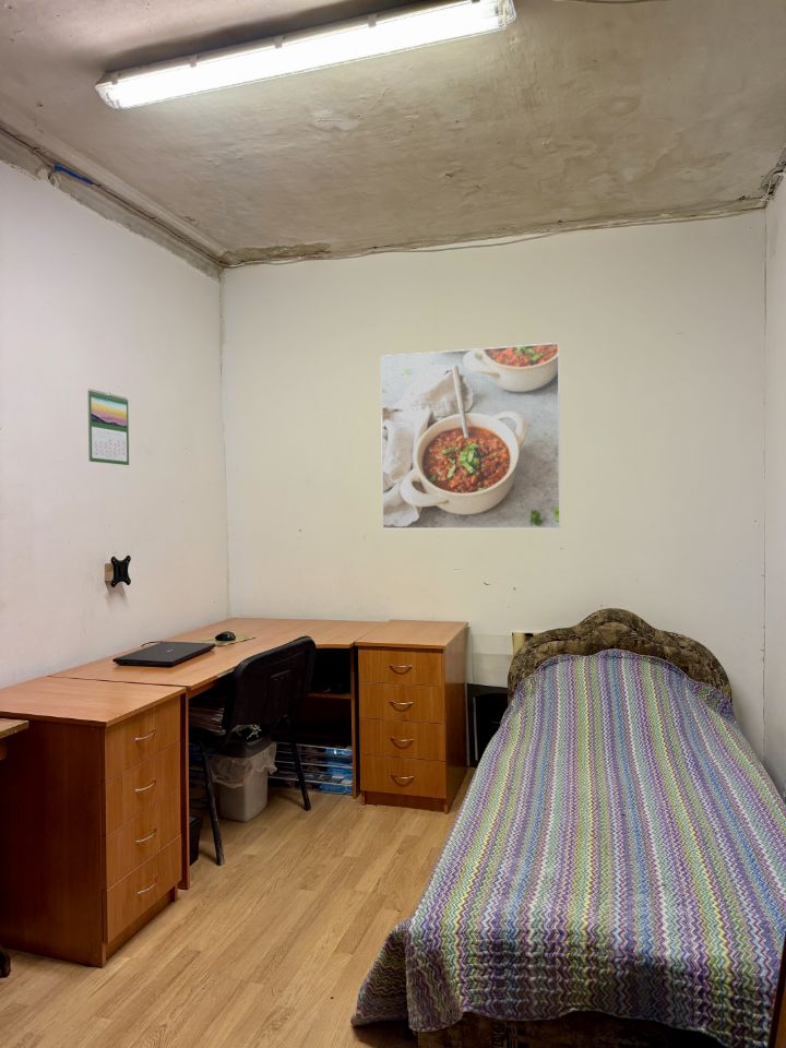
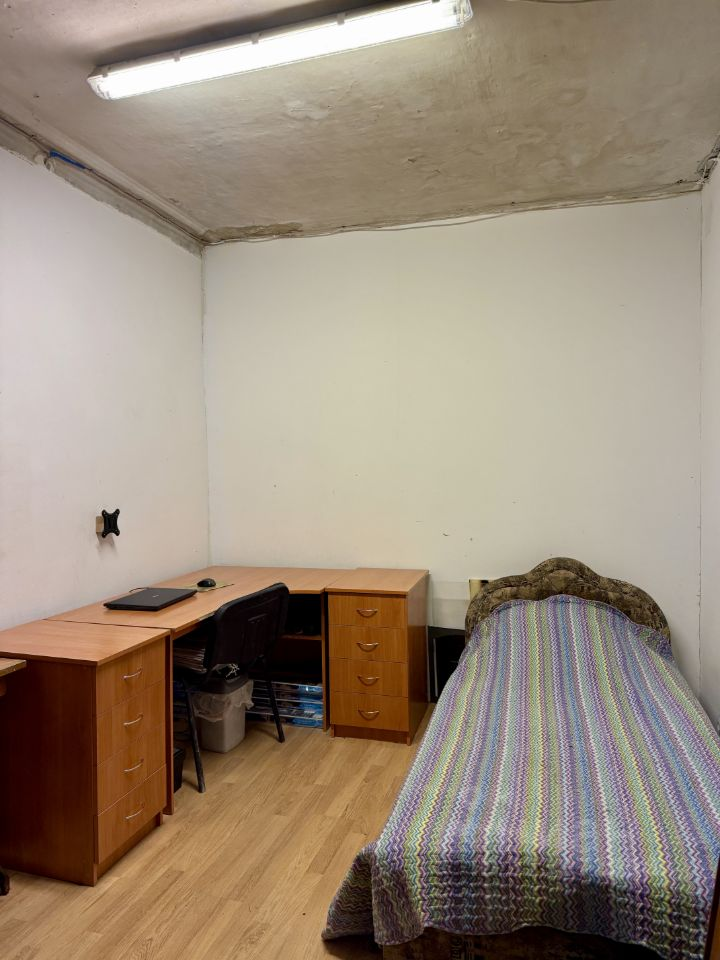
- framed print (467, 439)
- calendar (109, 427)
